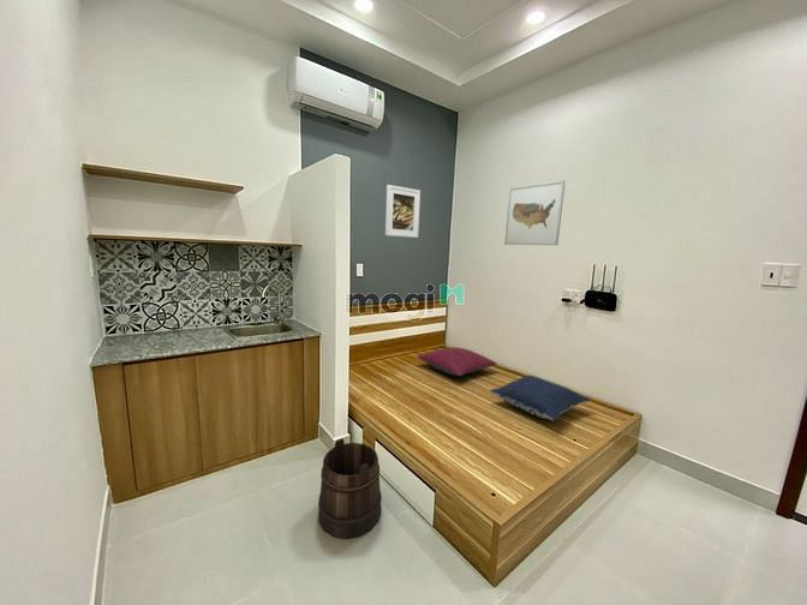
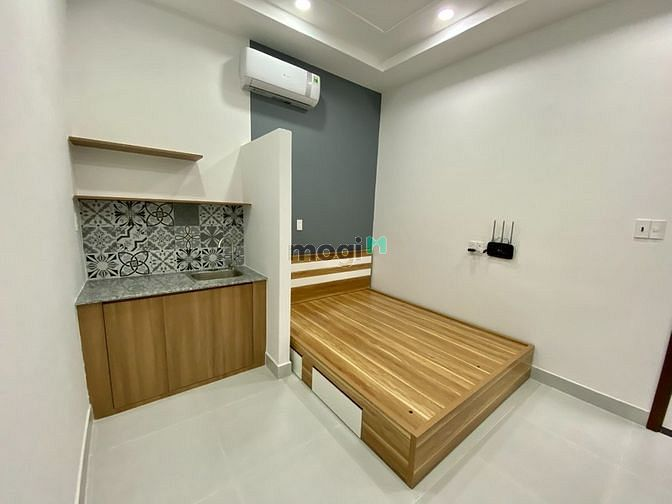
- pillow (538, 395)
- wall art (532, 215)
- bucket (349, 481)
- pillow (456, 359)
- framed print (402, 211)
